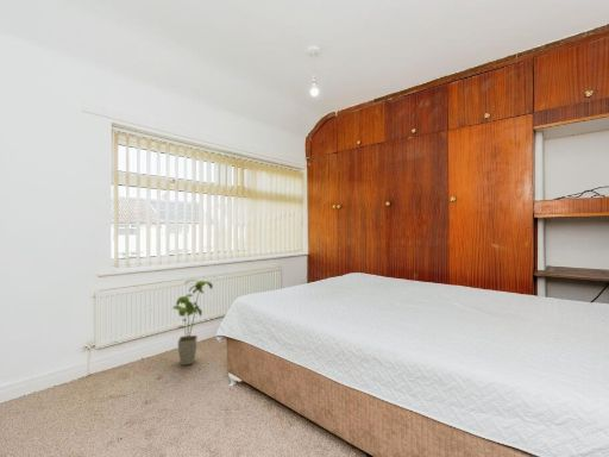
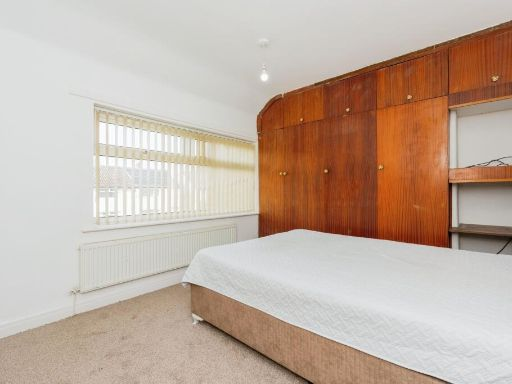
- house plant (193, 319)
